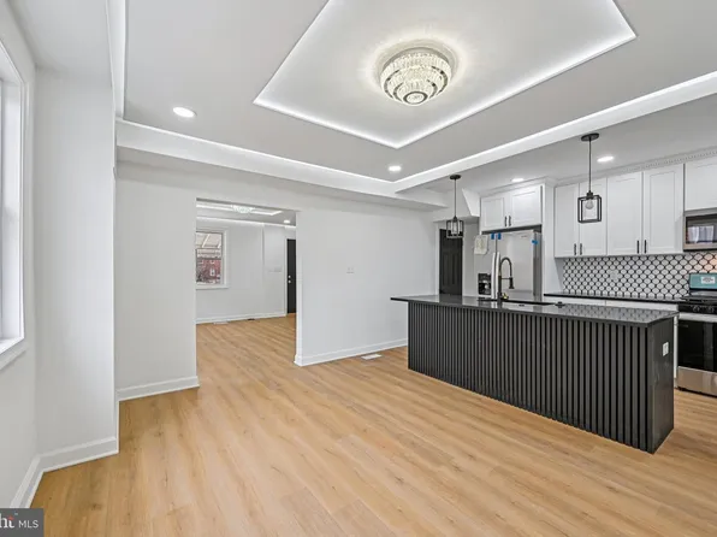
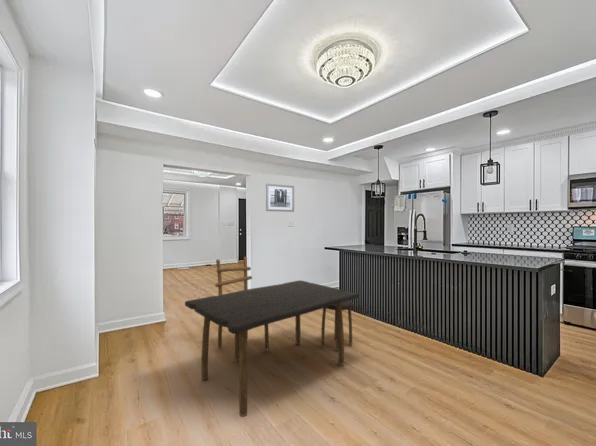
+ dining table (277, 310)
+ wall art (280, 198)
